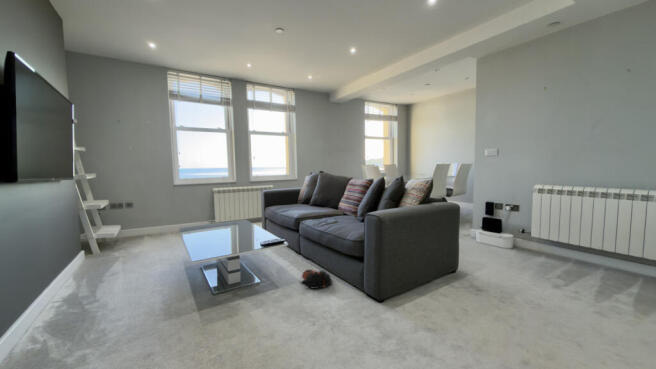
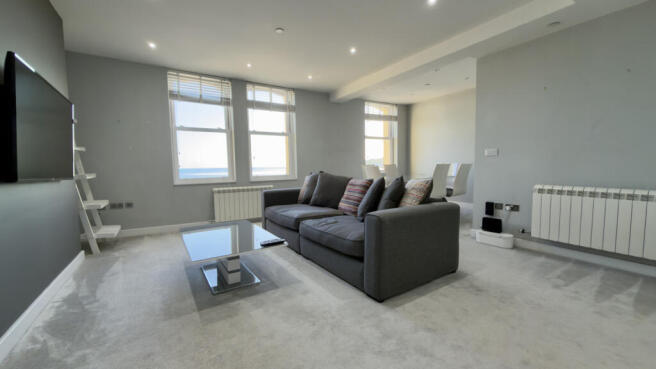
- bag (314, 274)
